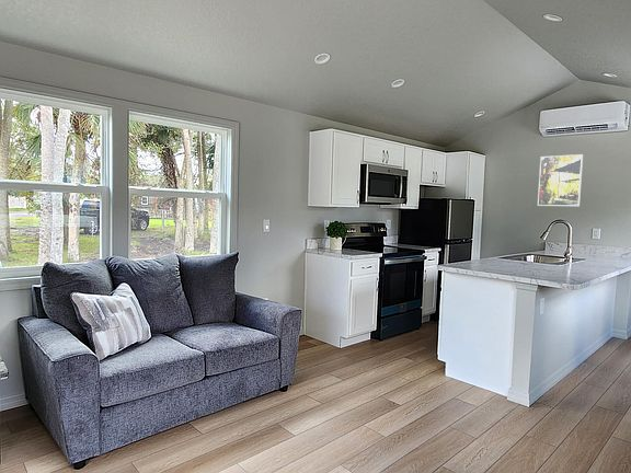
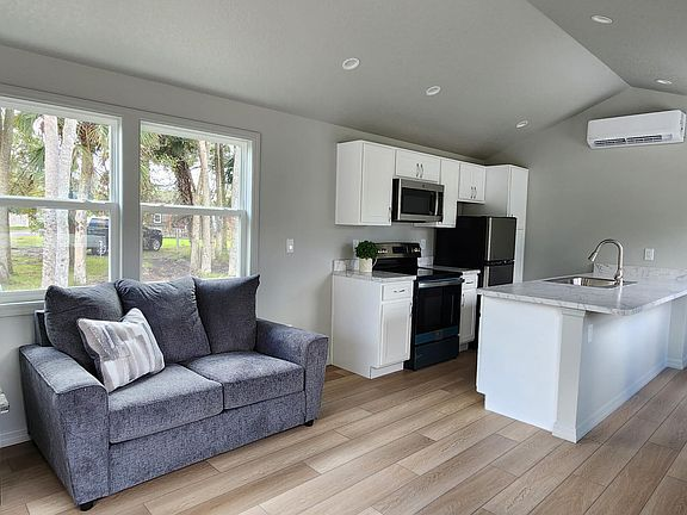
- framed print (559, 181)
